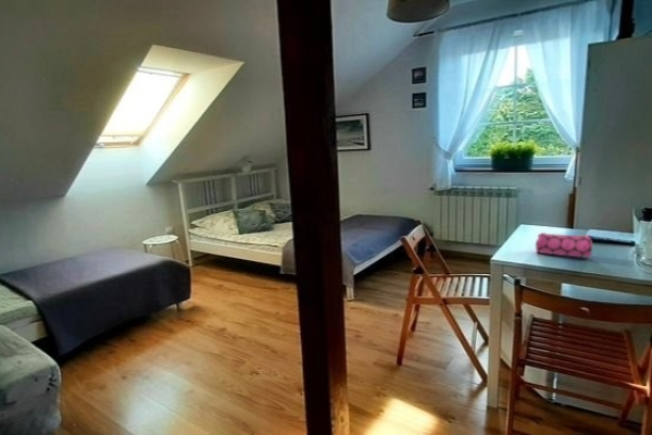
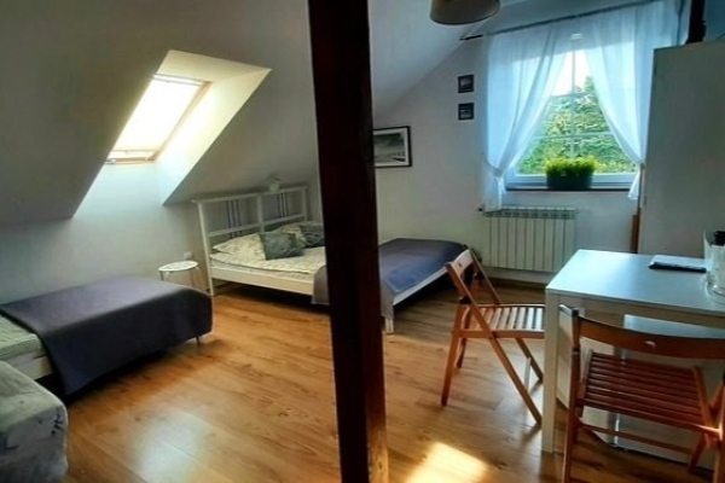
- pencil case (563, 244)
